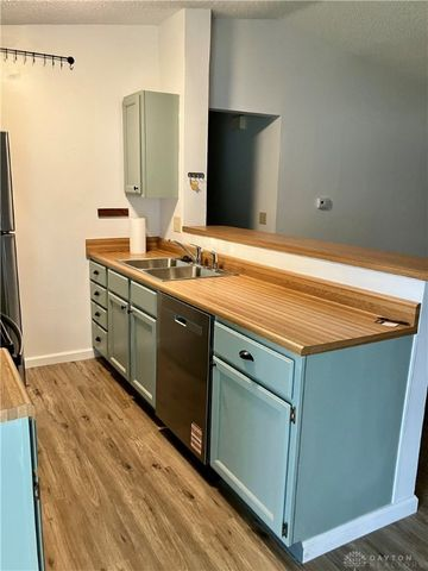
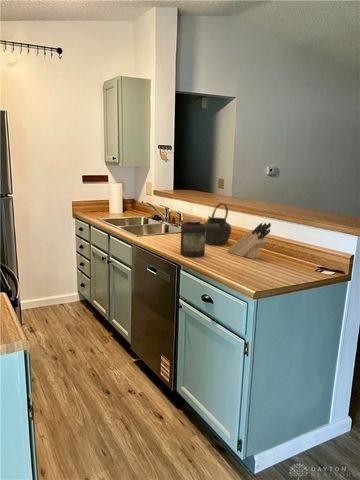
+ kettle (216, 222)
+ knife block (249, 237)
+ jar (193, 236)
